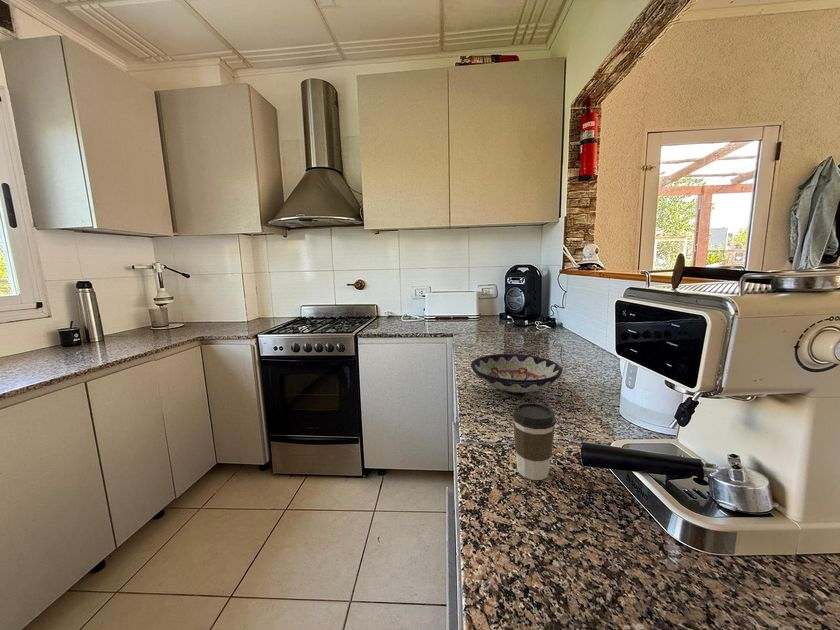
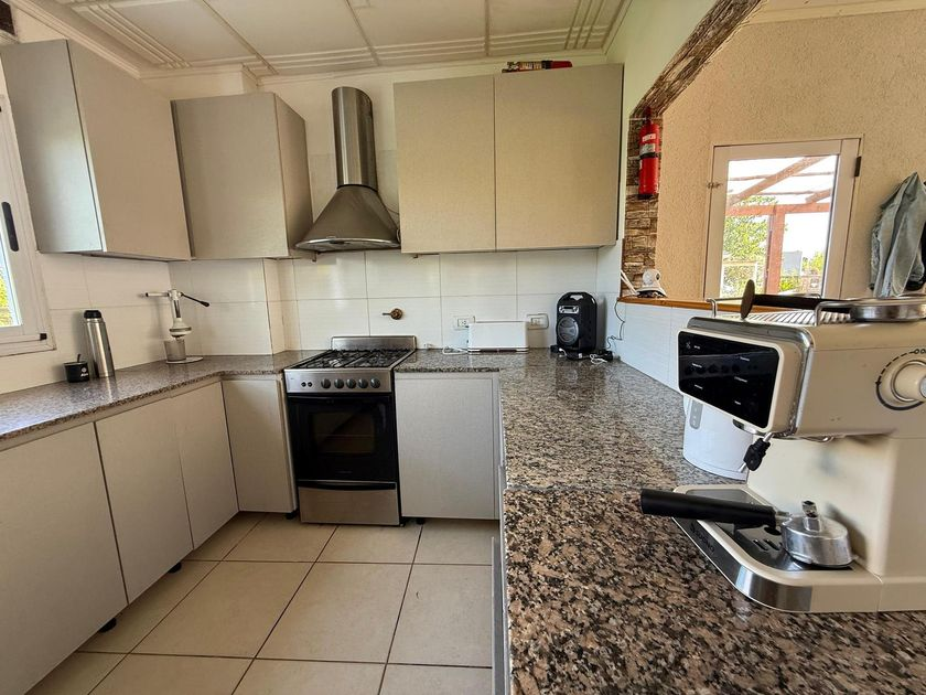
- coffee cup (533, 440)
- bowl (514, 378)
